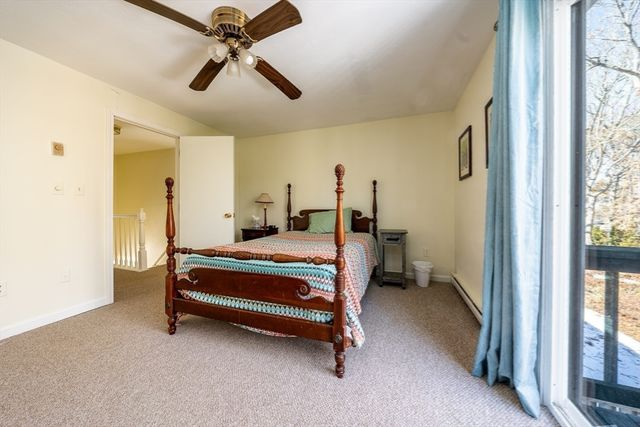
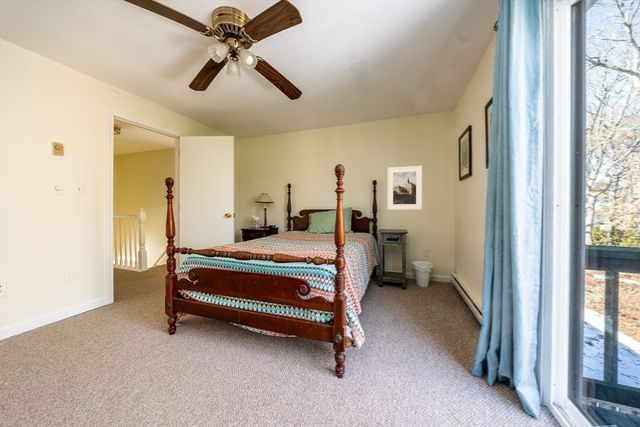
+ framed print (404, 188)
